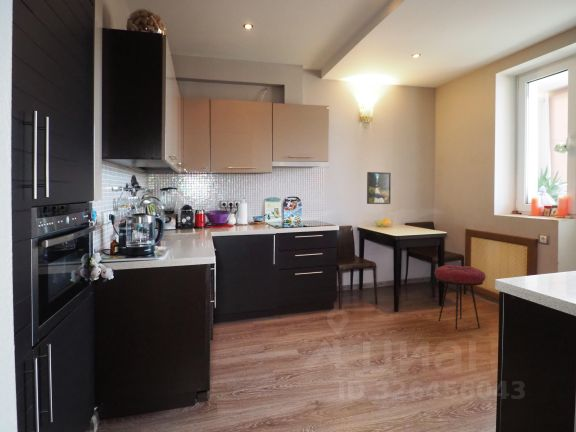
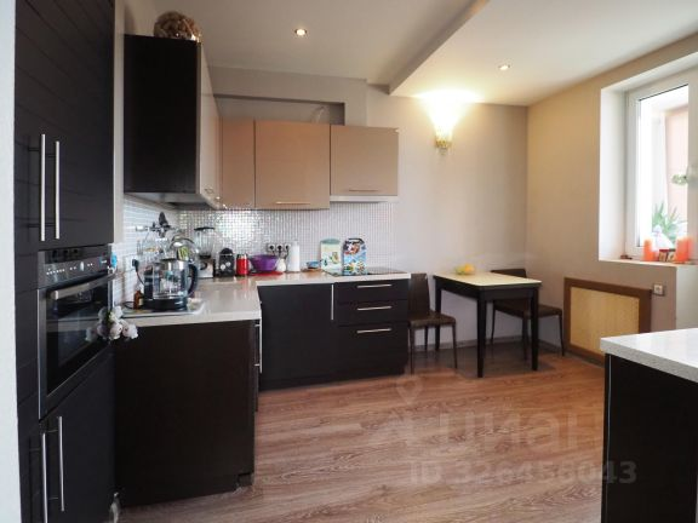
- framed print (378, 188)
- stool (458, 295)
